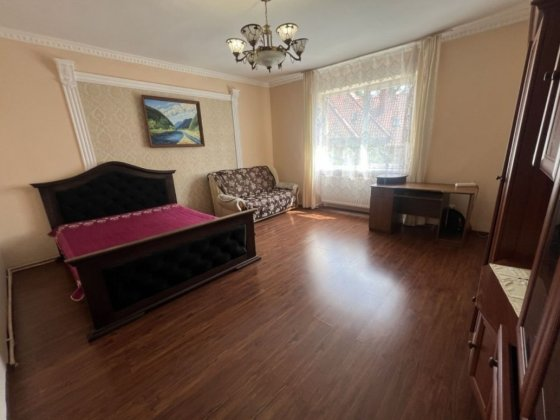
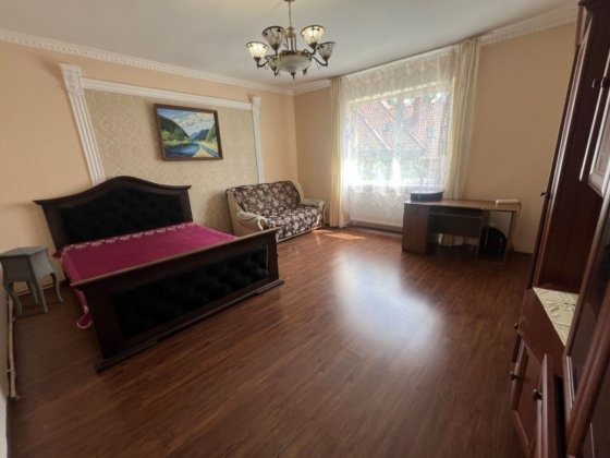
+ side table (32, 279)
